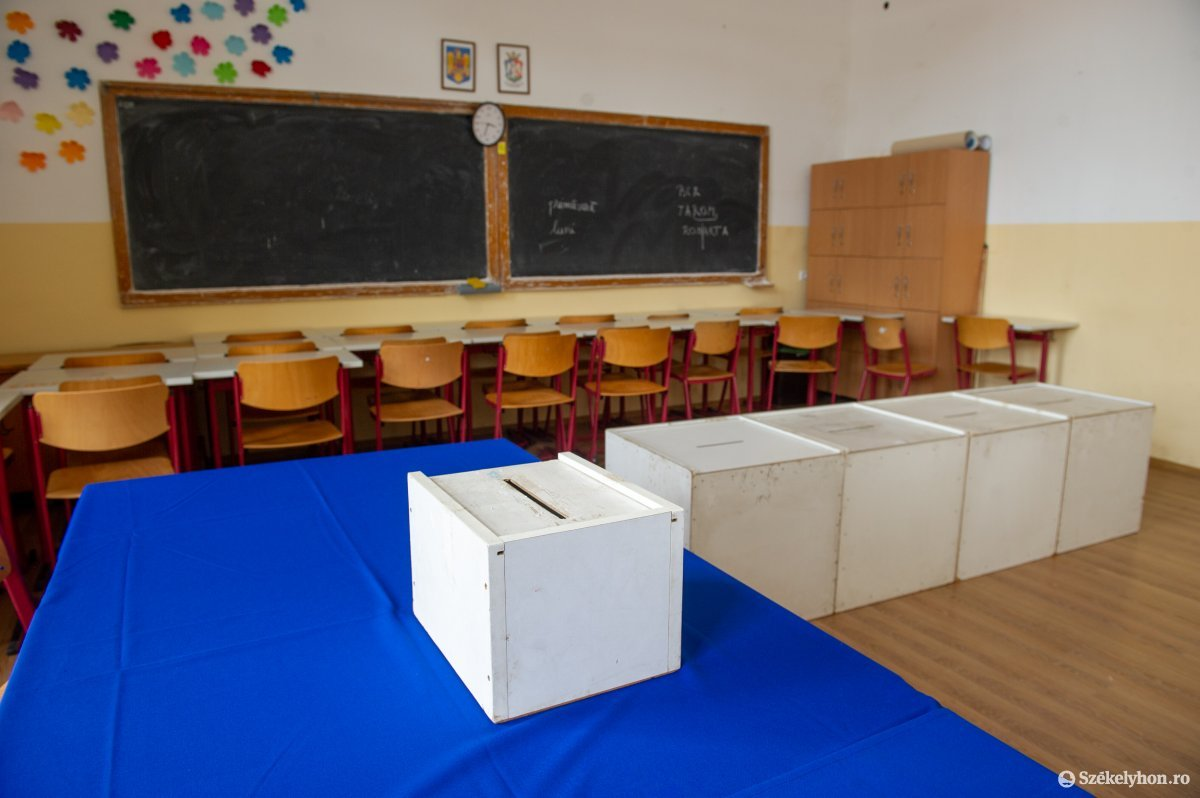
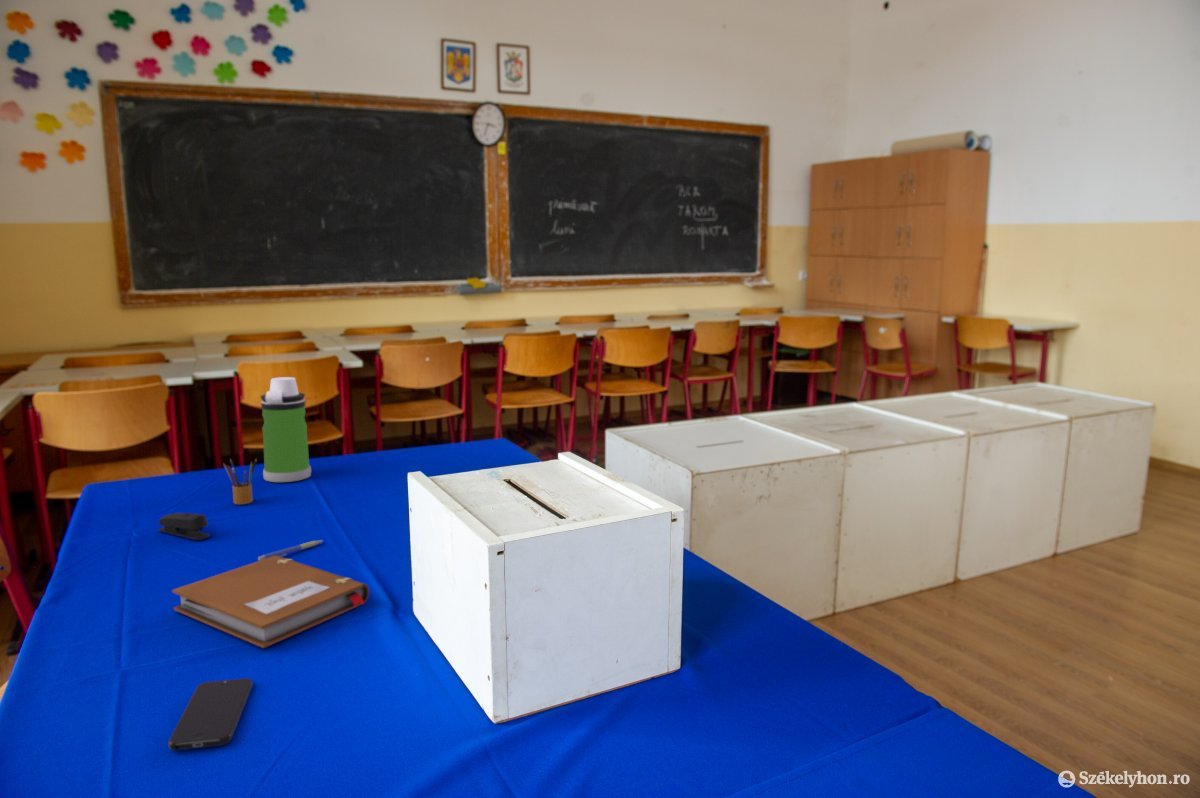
+ notebook (275, 596)
+ smartphone (213, 711)
+ water bottle (285, 428)
+ pencil box (244, 480)
+ stapler (183, 522)
+ pen (292, 549)
